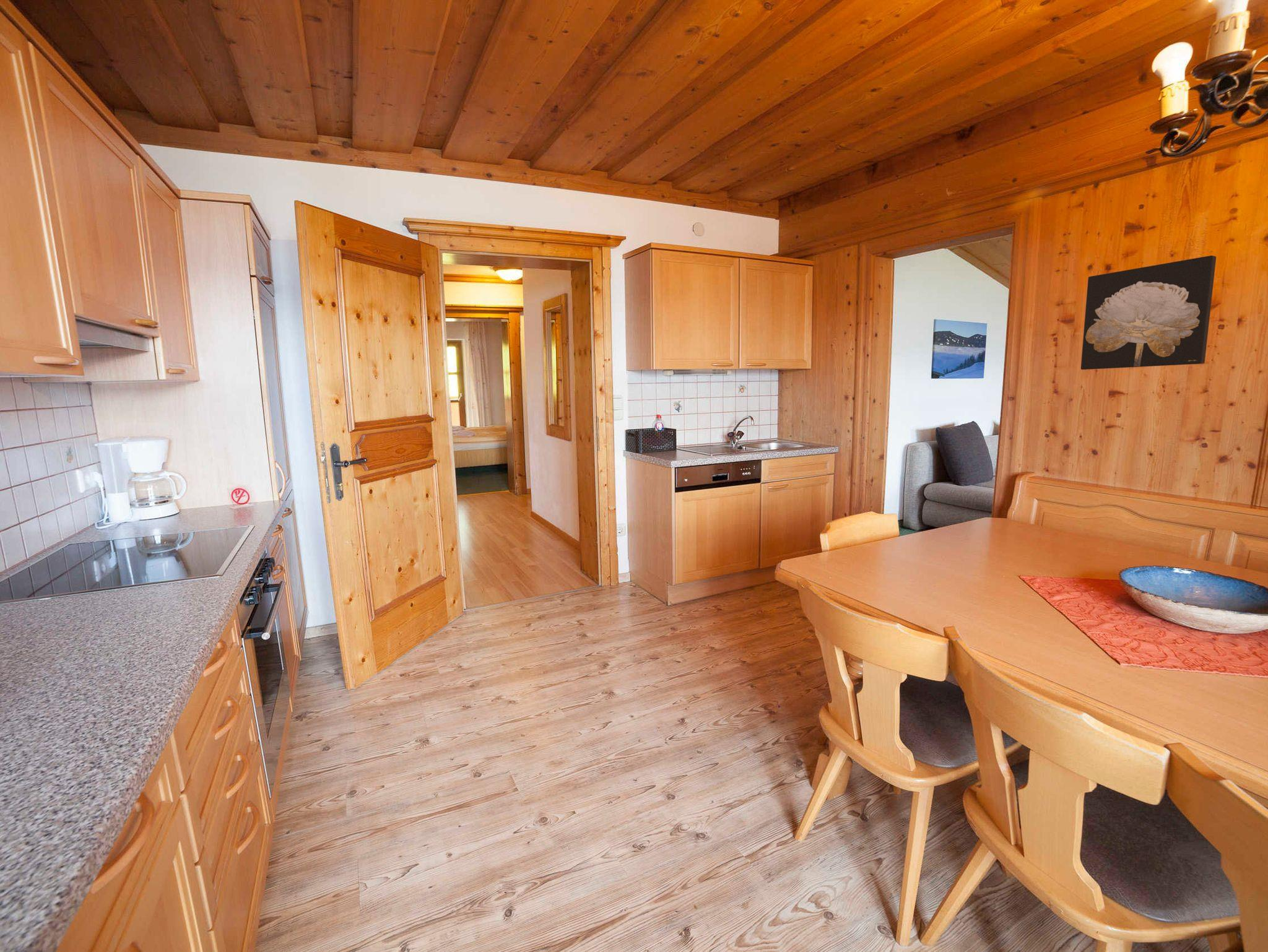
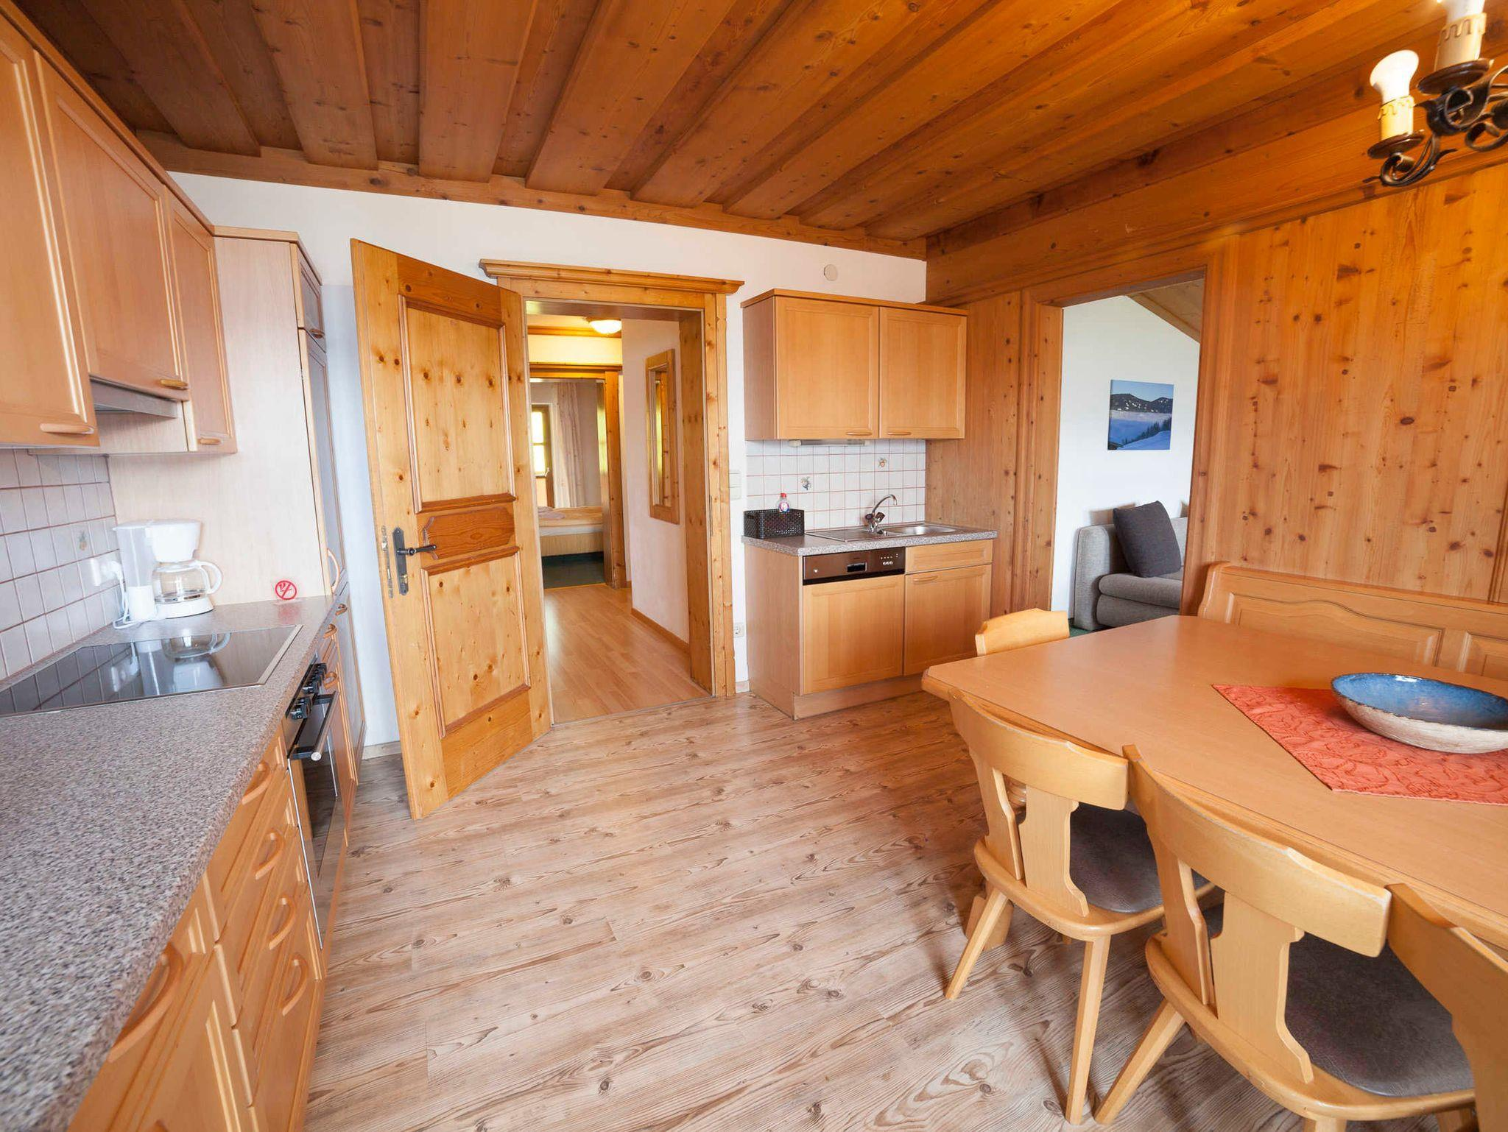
- wall art (1143, 318)
